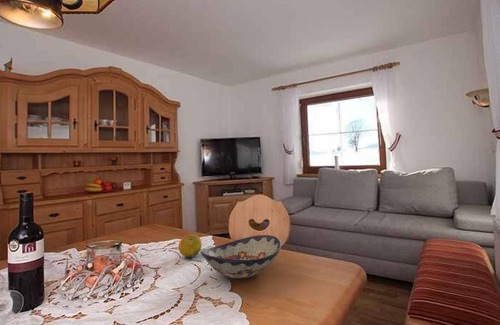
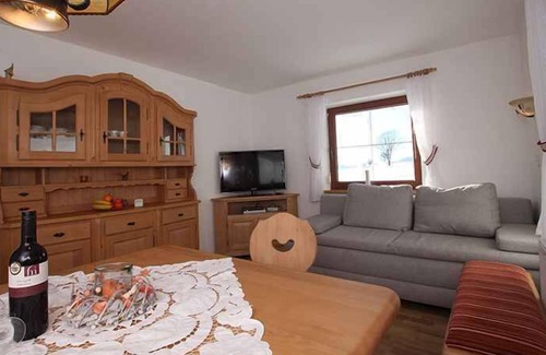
- fruit (190, 245)
- decorative bowl (242, 258)
